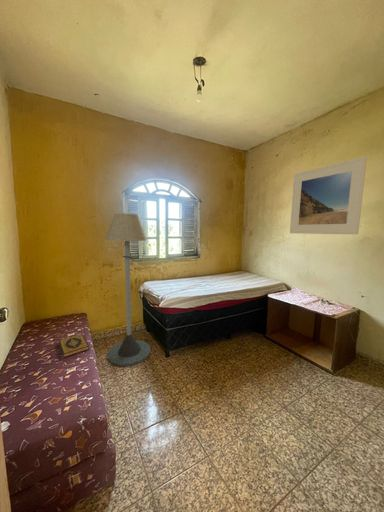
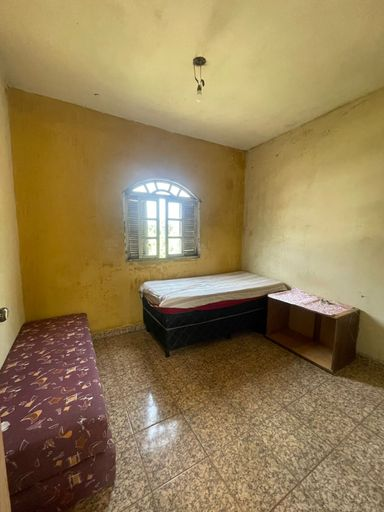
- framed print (322, 200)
- floor lamp (128, 286)
- hardback book (73, 344)
